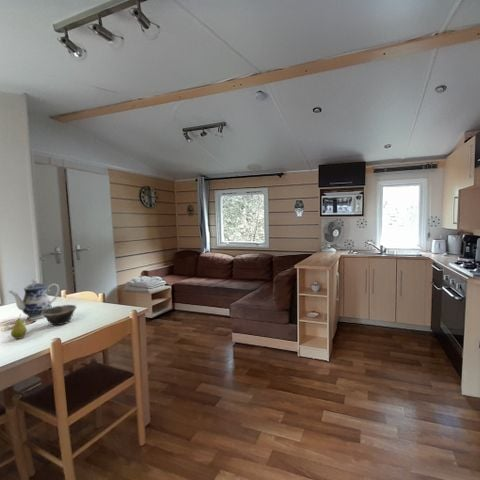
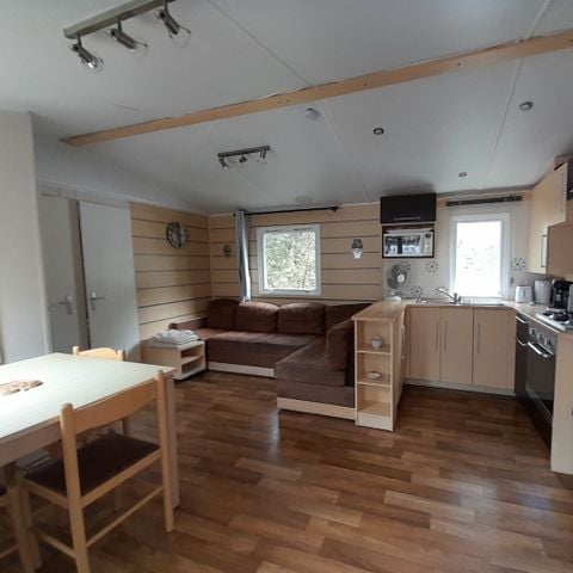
- teapot (35, 297)
- bowl (59, 316)
- fruit (18, 327)
